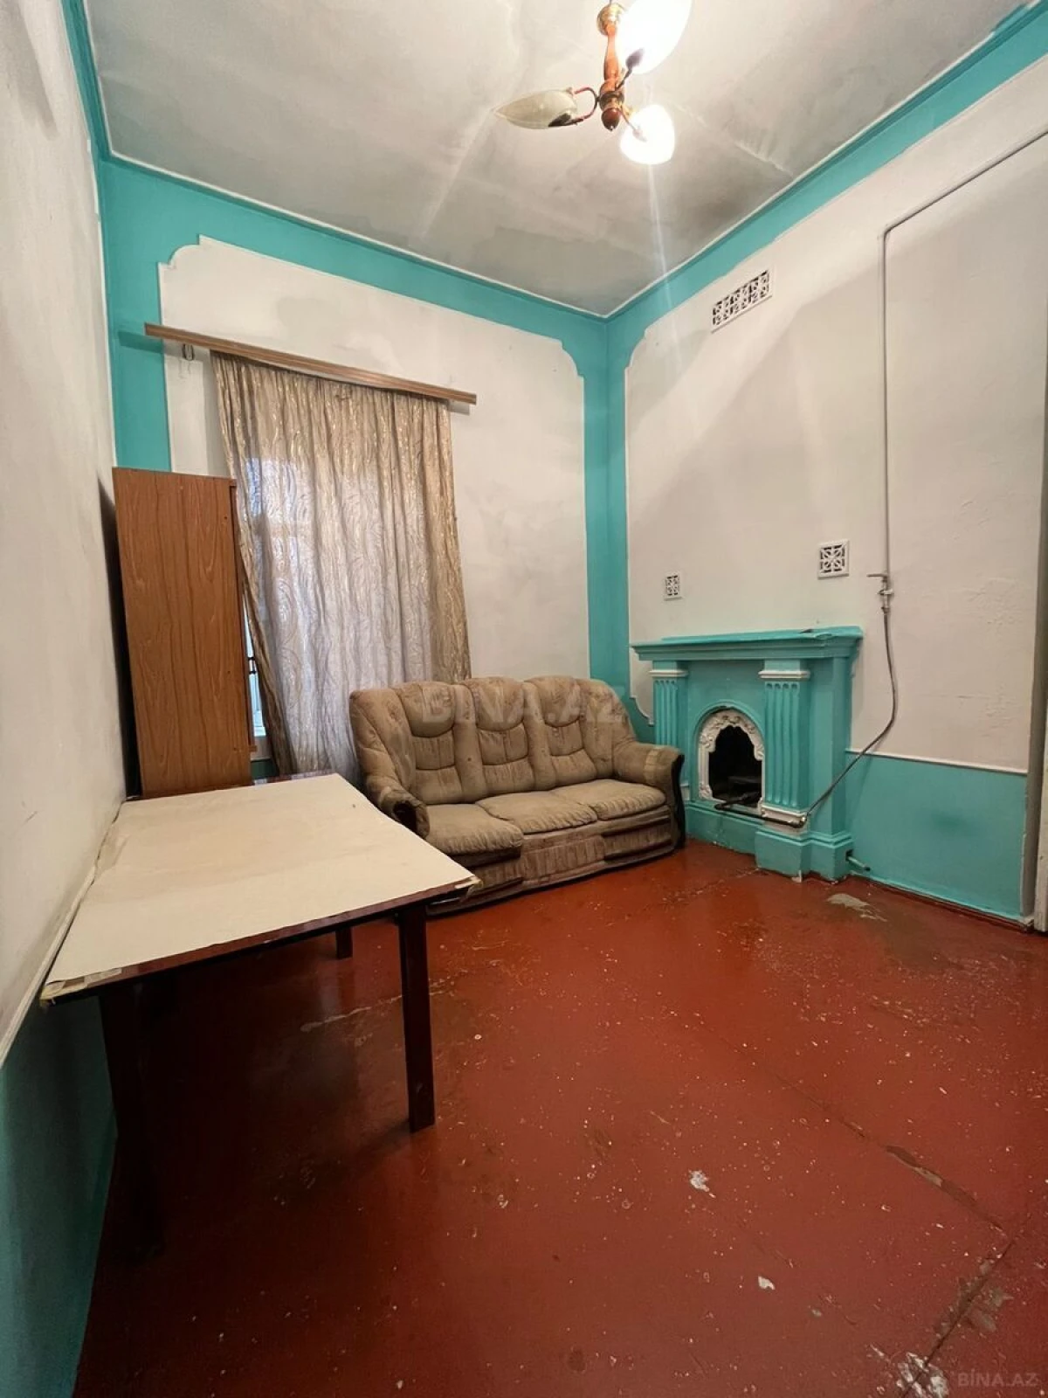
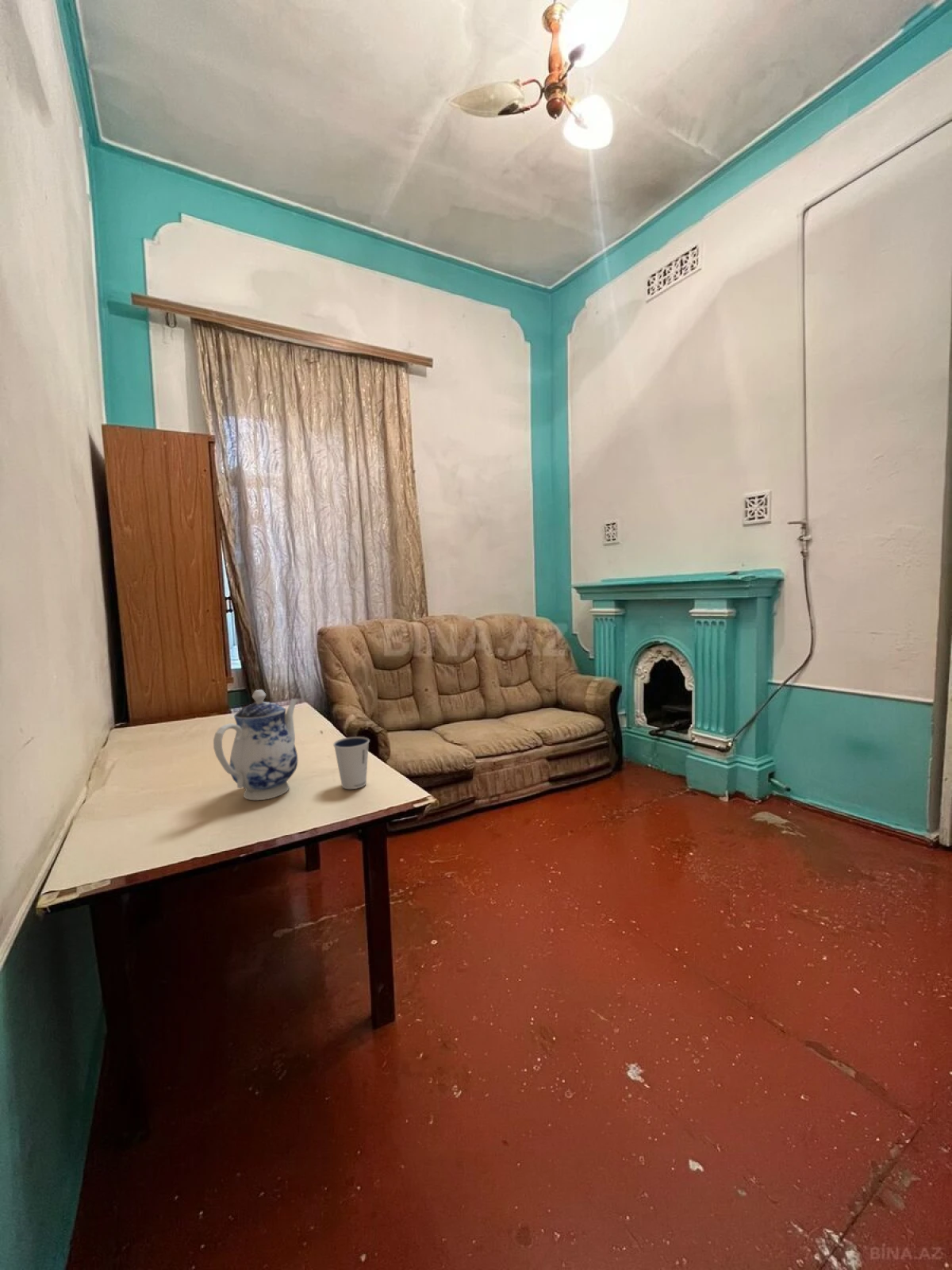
+ dixie cup (352, 763)
+ teapot (263, 741)
